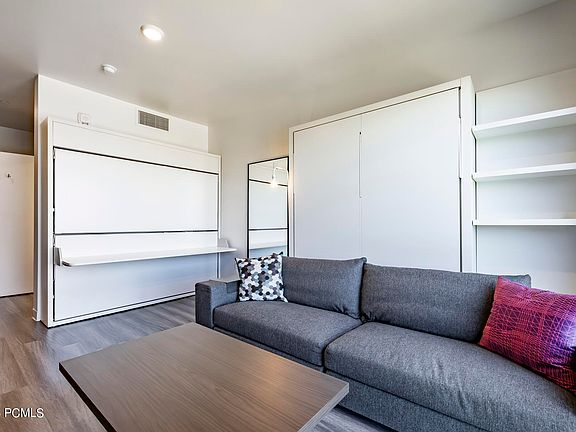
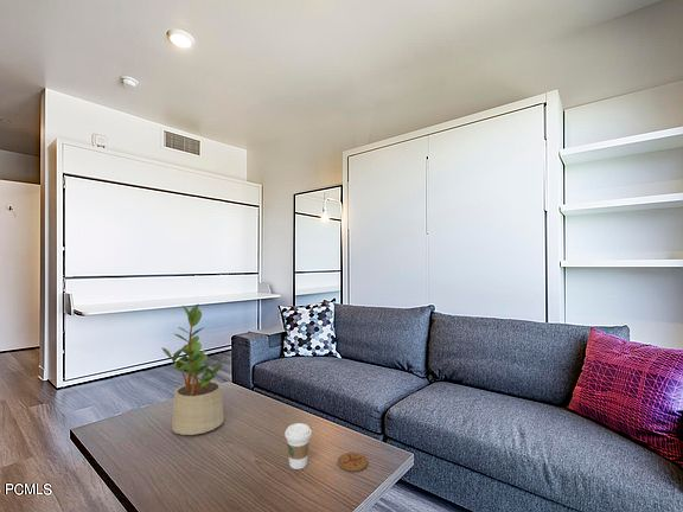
+ coffee cup (298, 446)
+ potted plant (198, 366)
+ coaster (352, 461)
